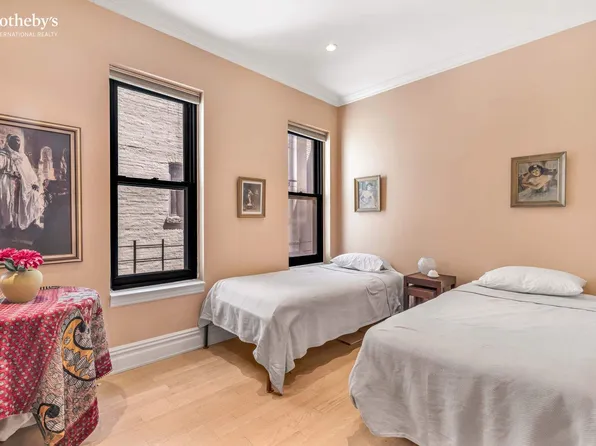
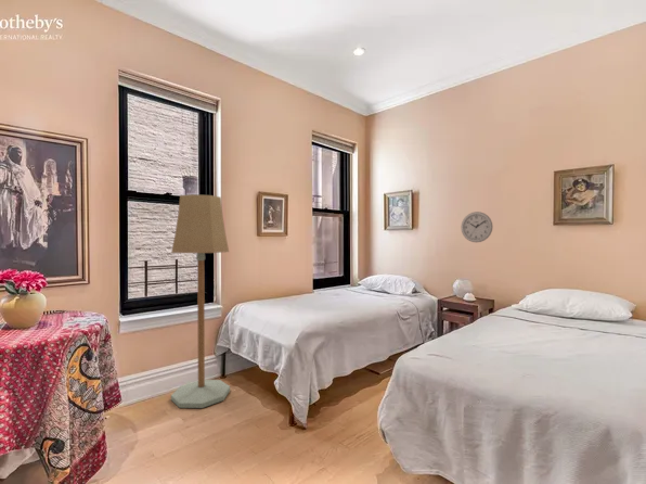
+ floor lamp (201, 296)
+ wall clock (476, 227)
